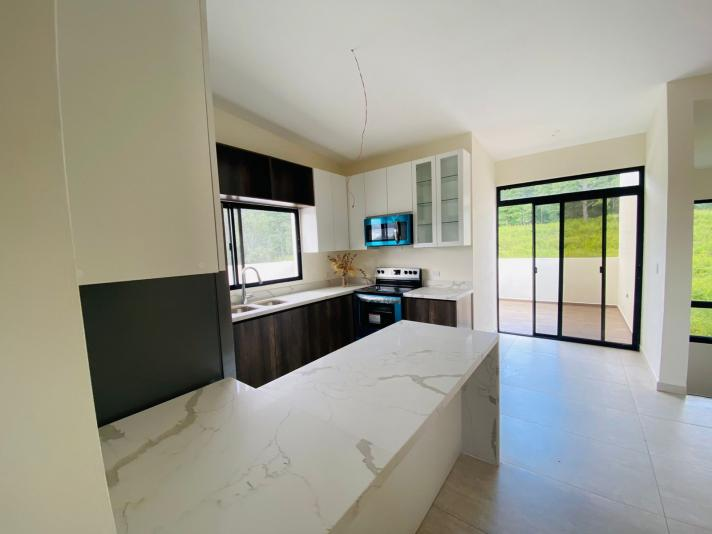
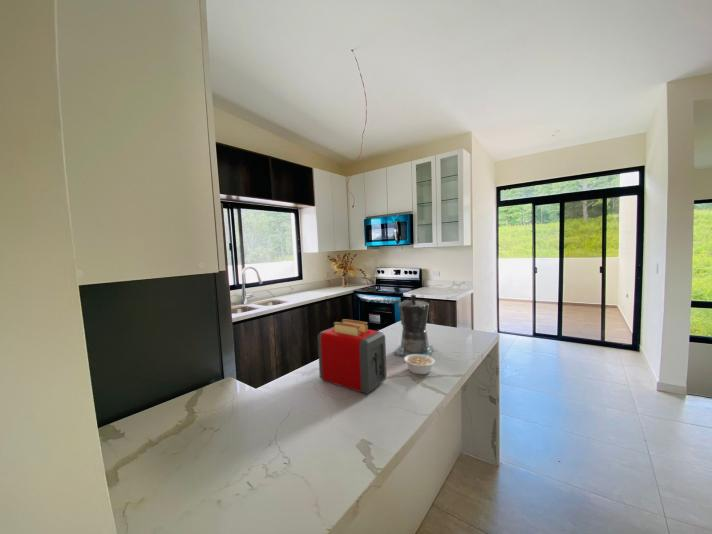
+ toaster (352, 351)
+ coffee maker (413, 323)
+ legume (420, 364)
